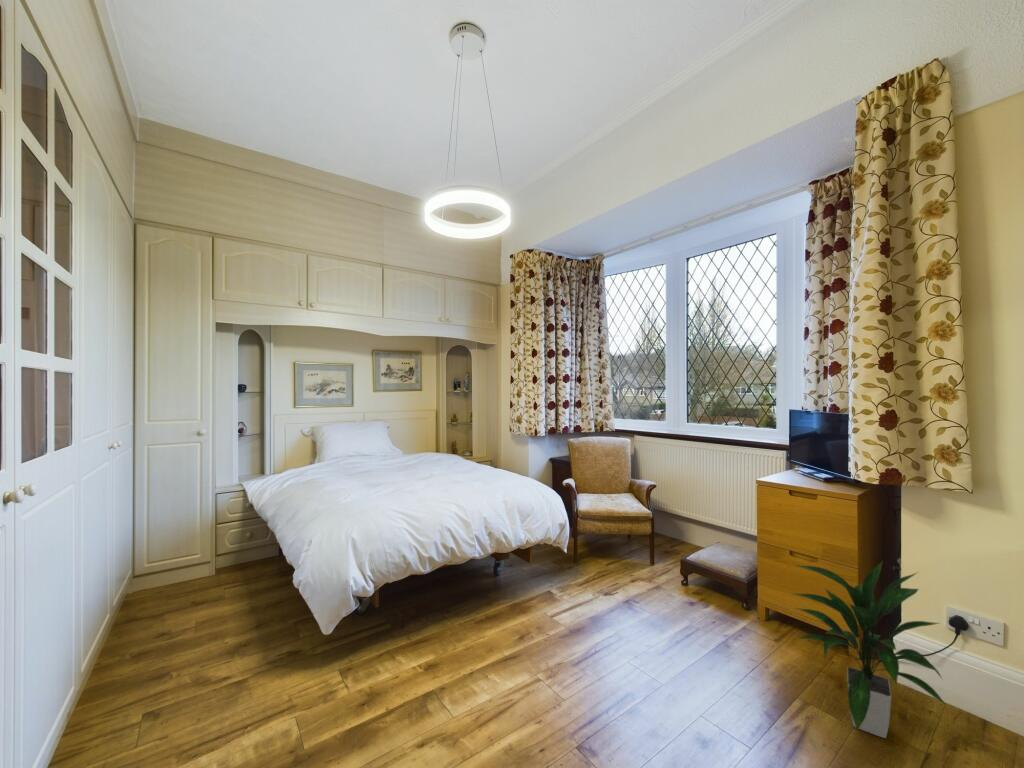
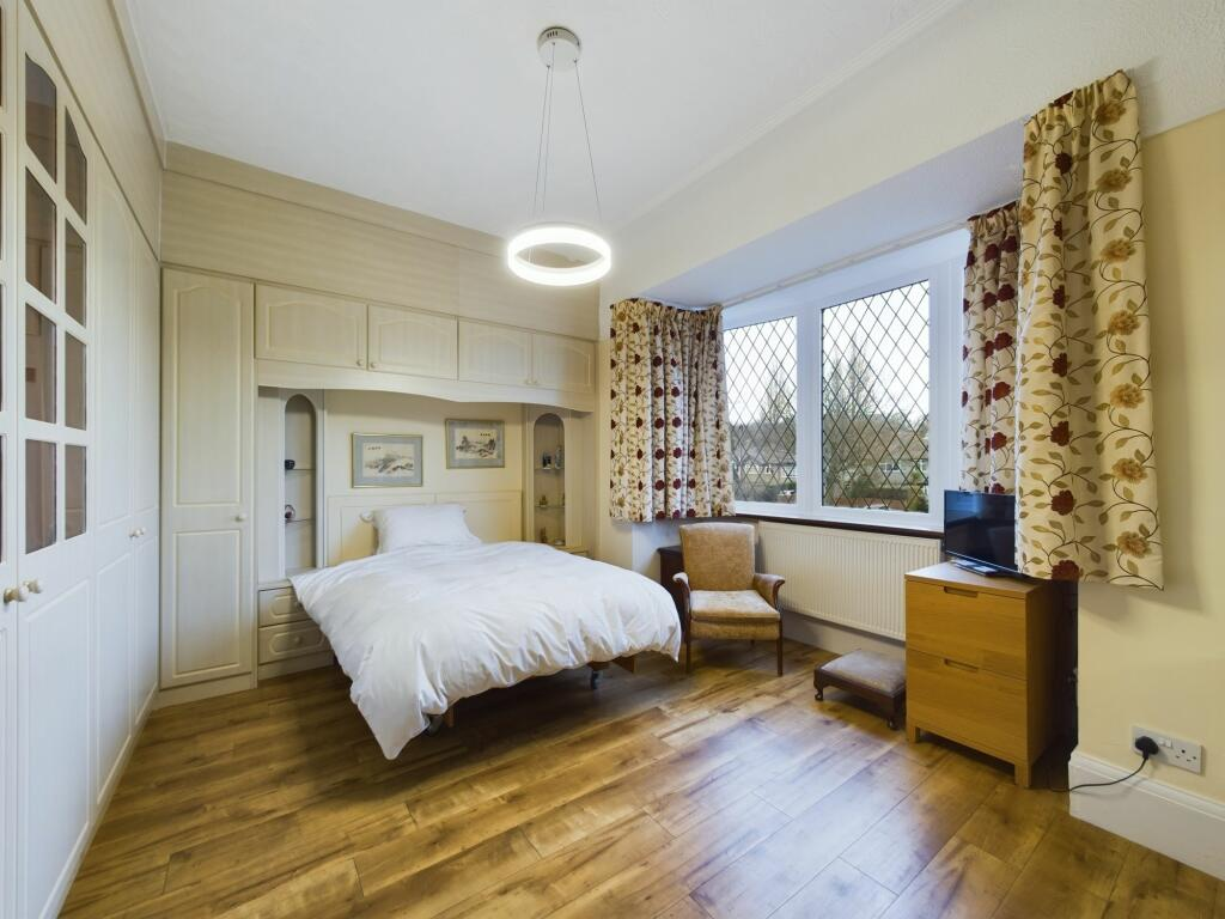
- indoor plant (863, 643)
